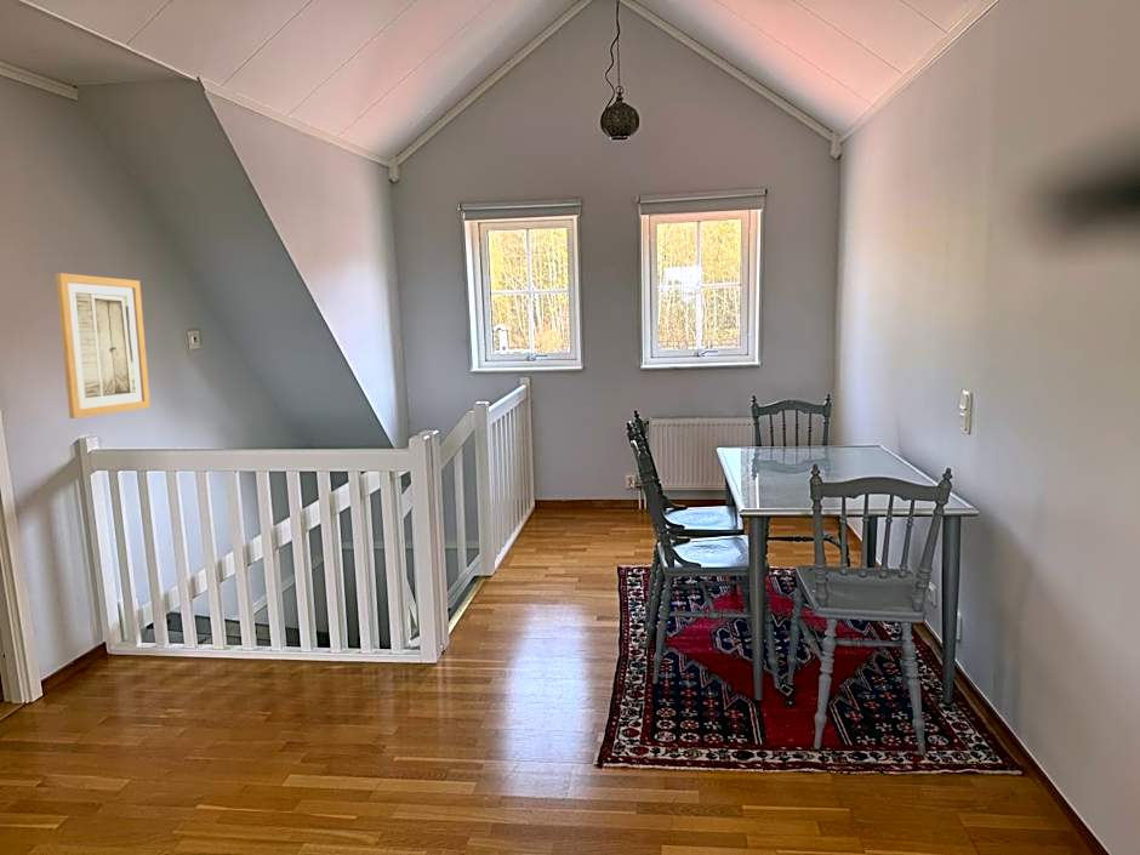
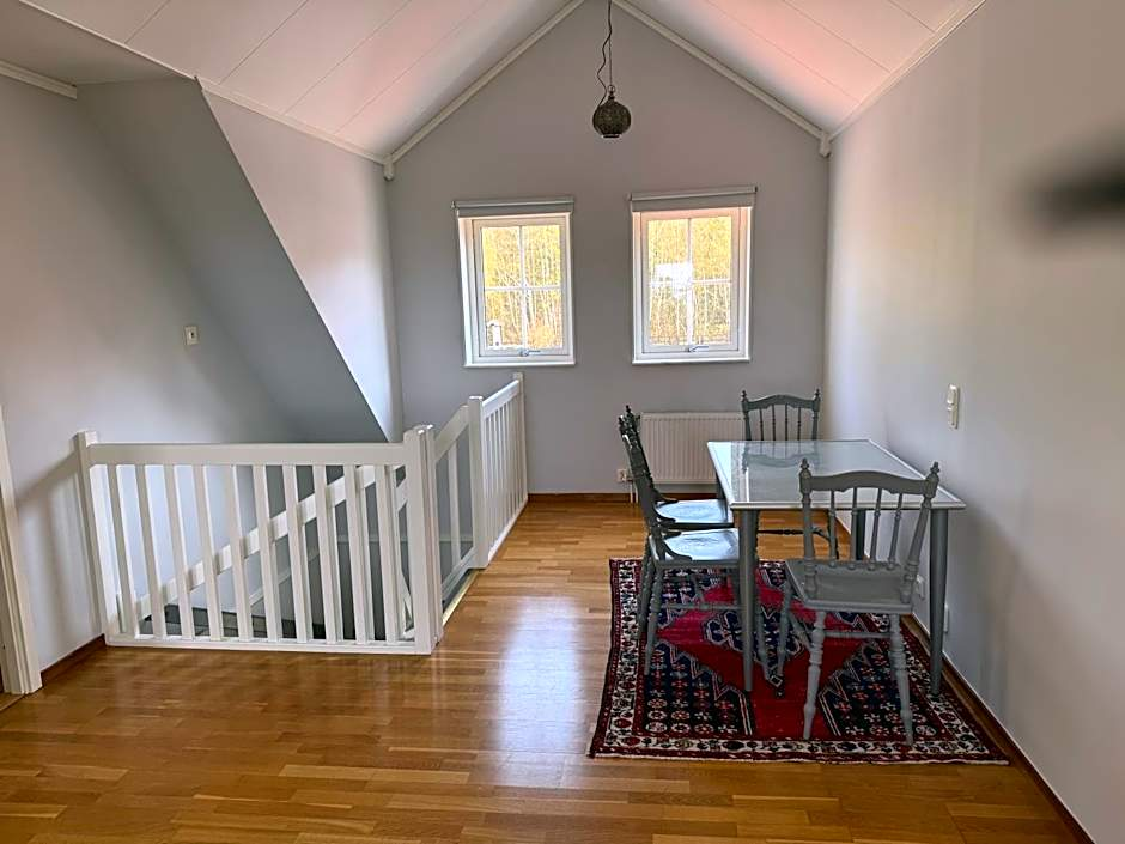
- wall art (106, 344)
